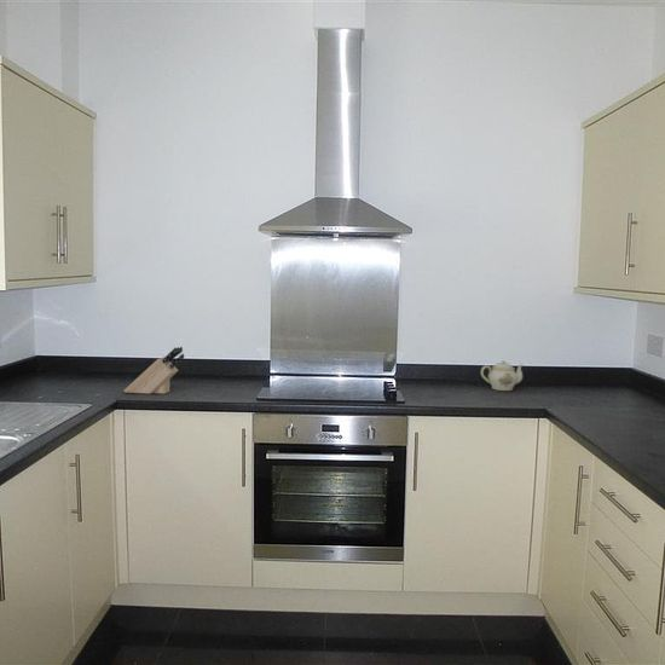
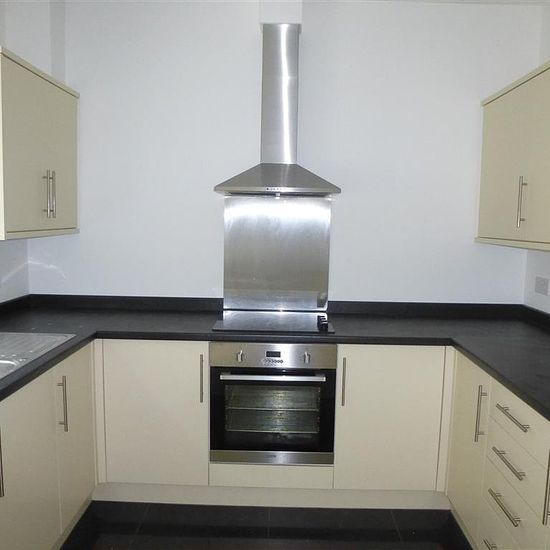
- knife block (155, 369)
- teapot (502, 375)
